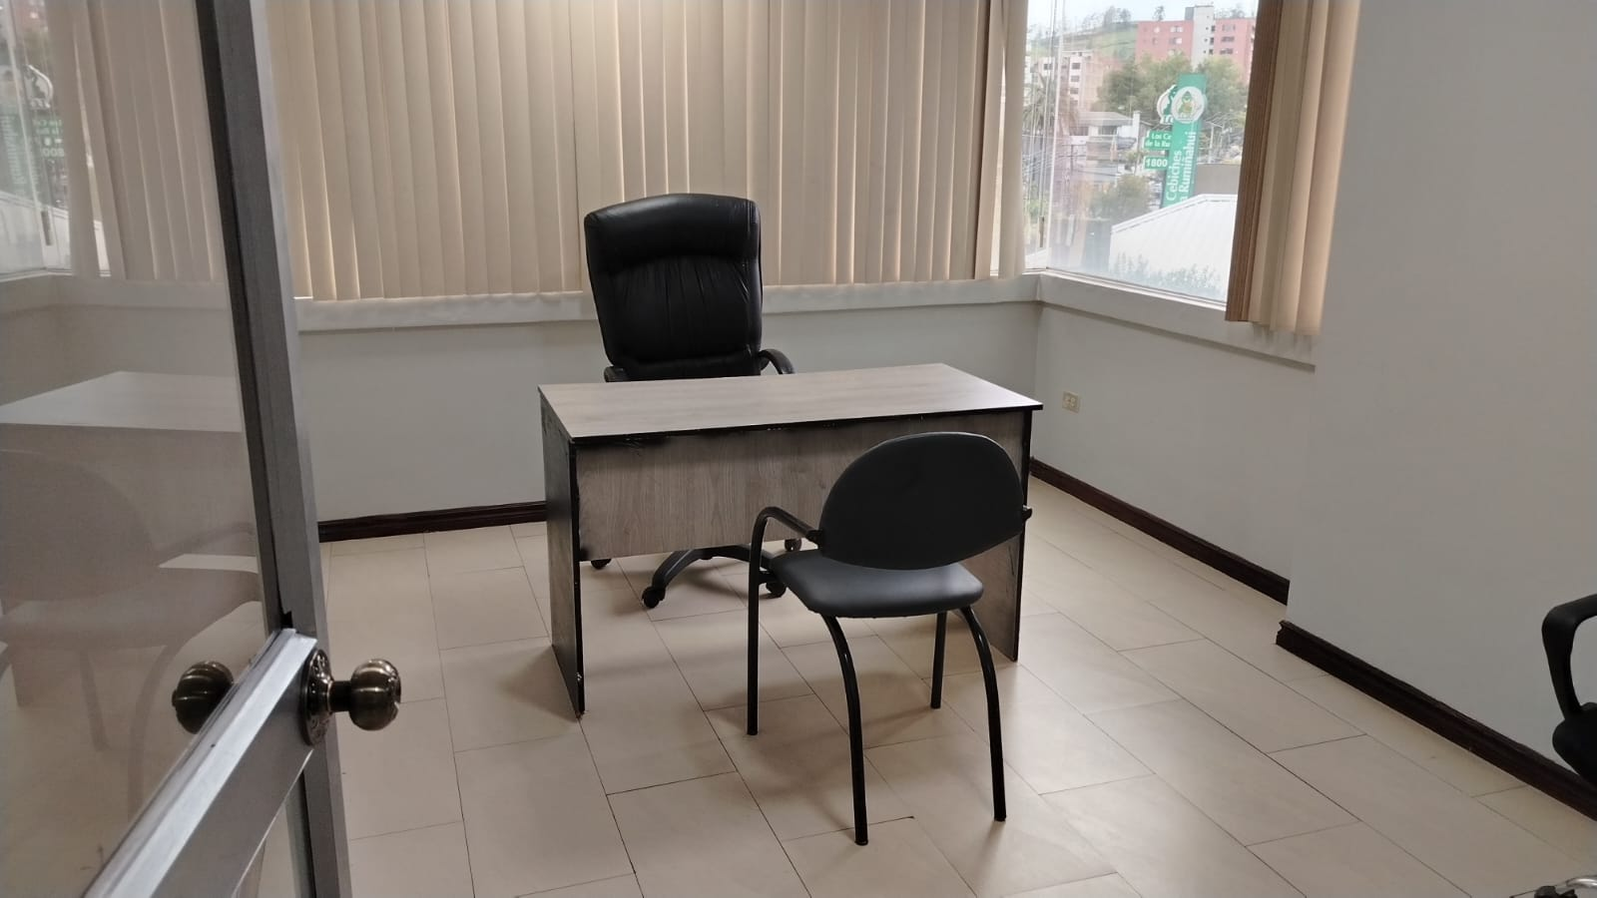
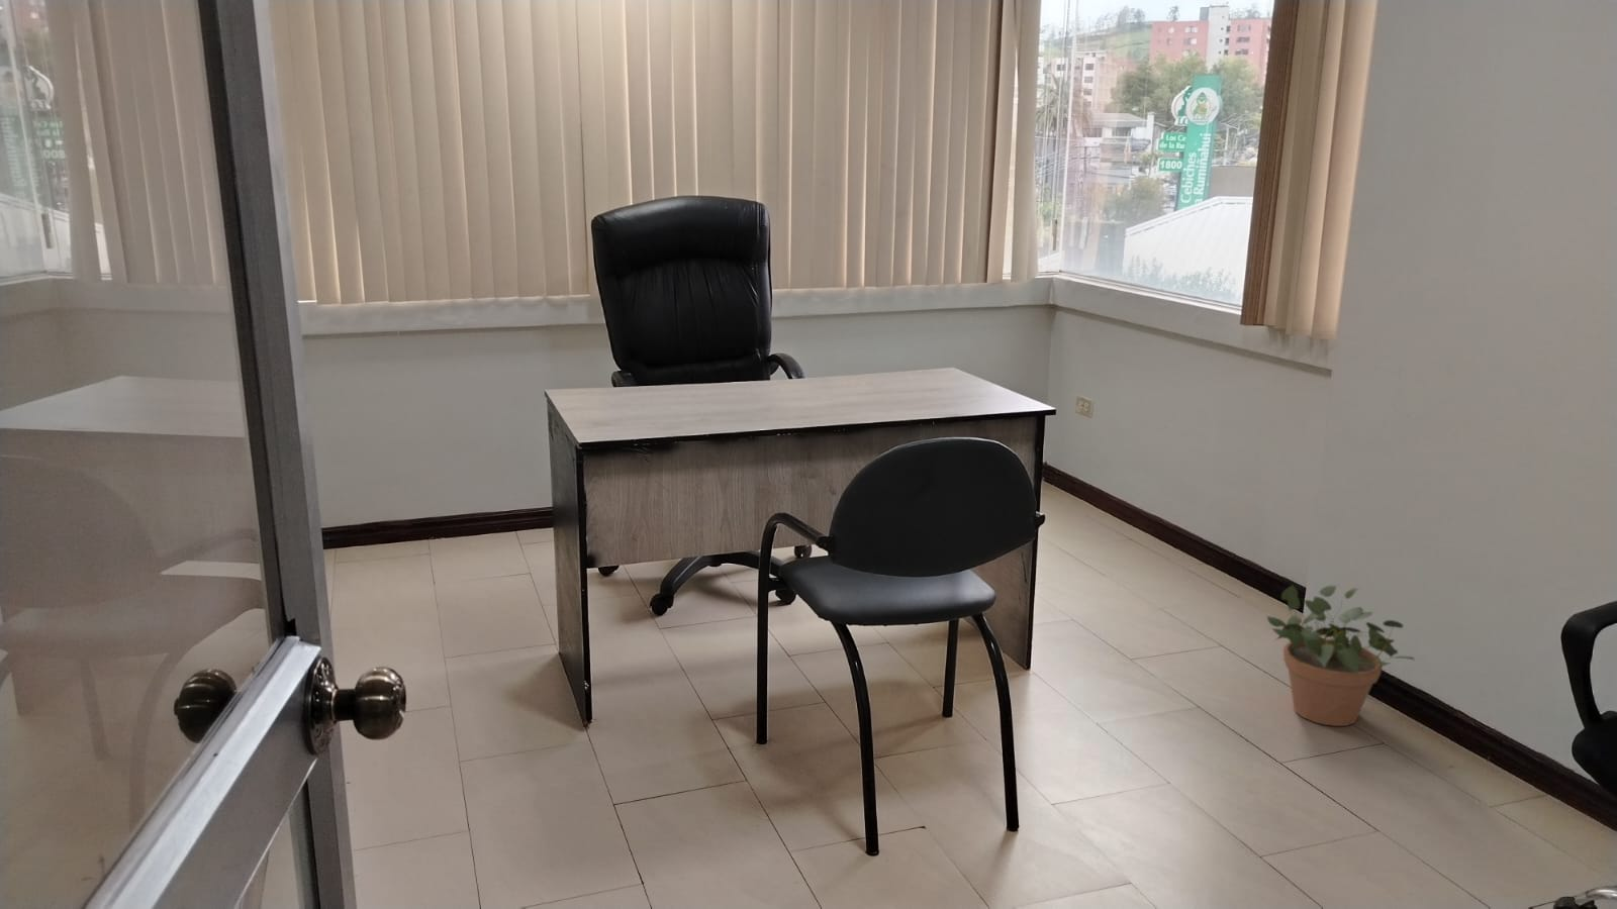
+ potted plant (1343, 659)
